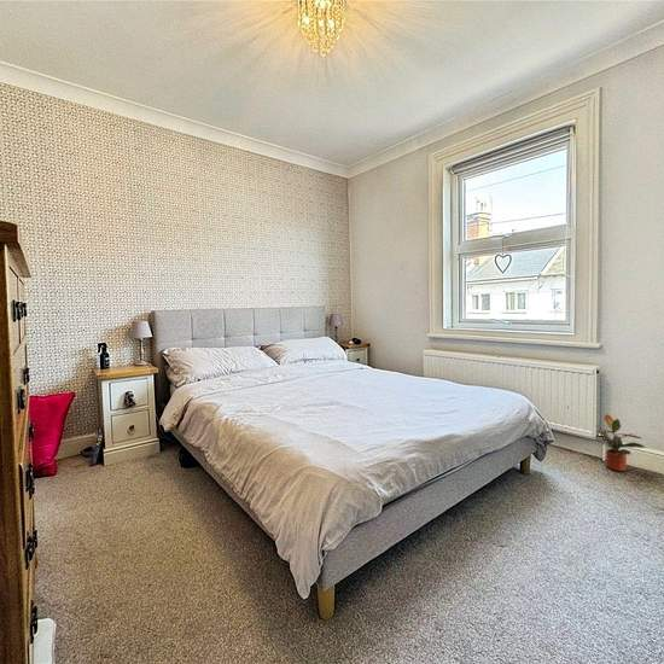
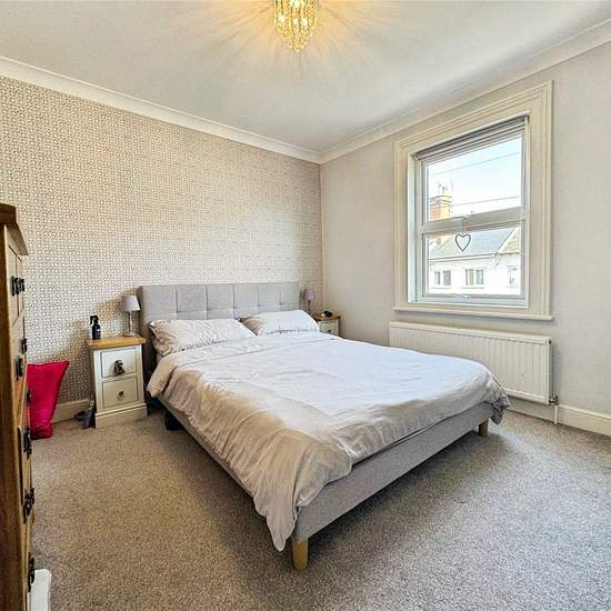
- potted plant (616, 443)
